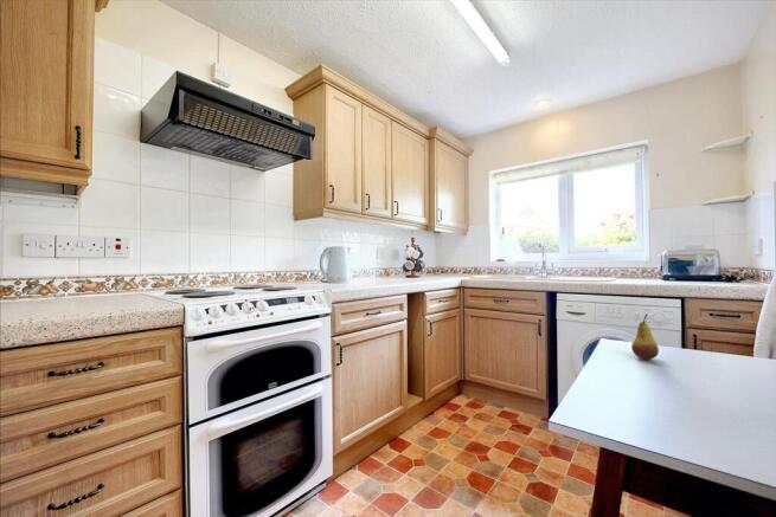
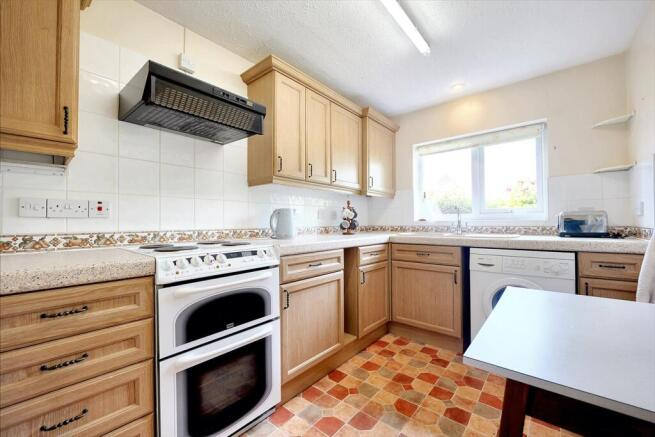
- fruit (644, 335)
